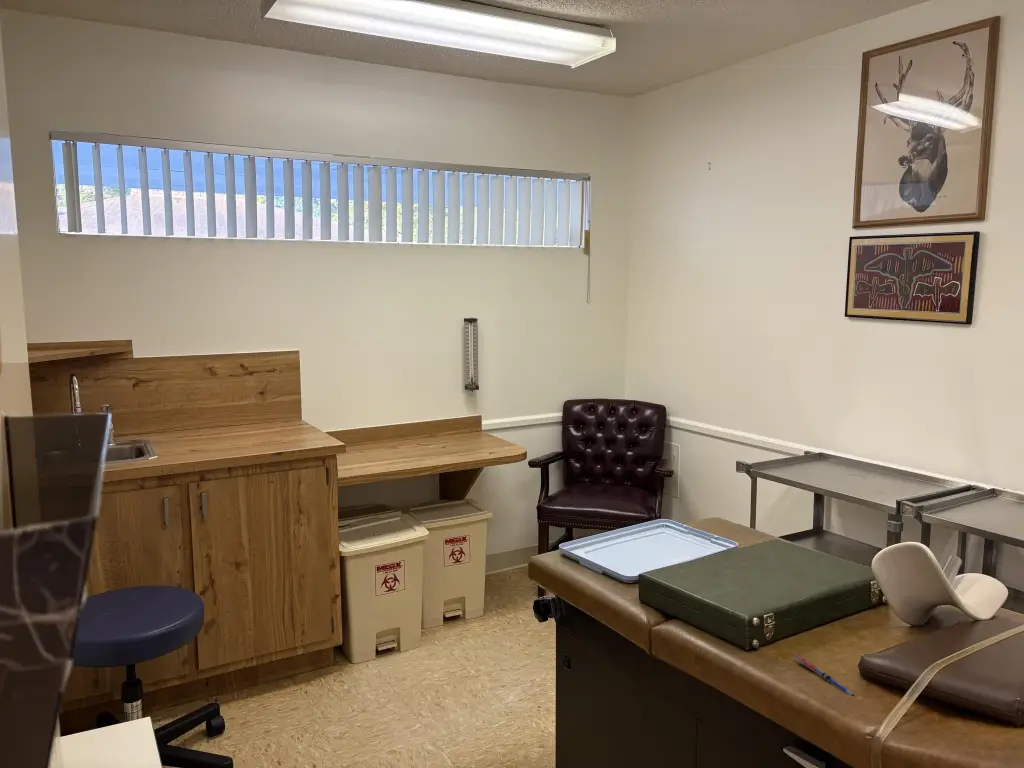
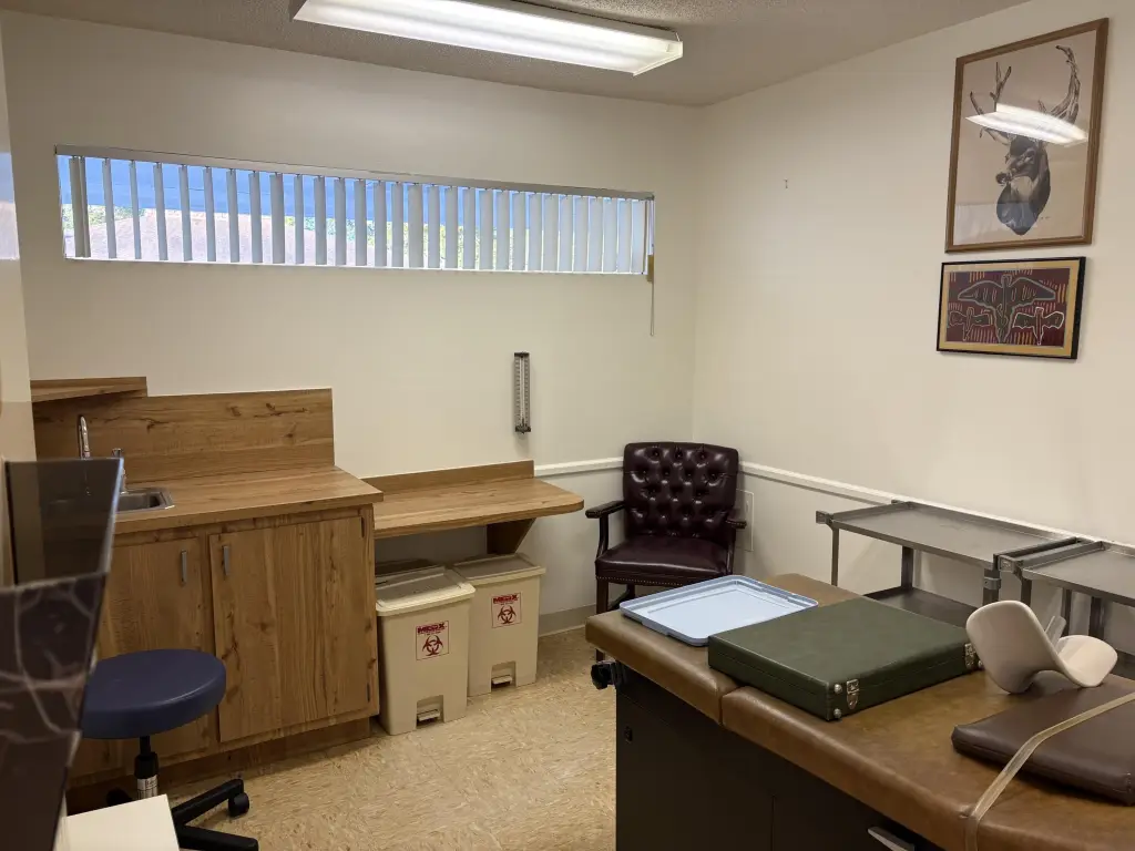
- pen (822, 673)
